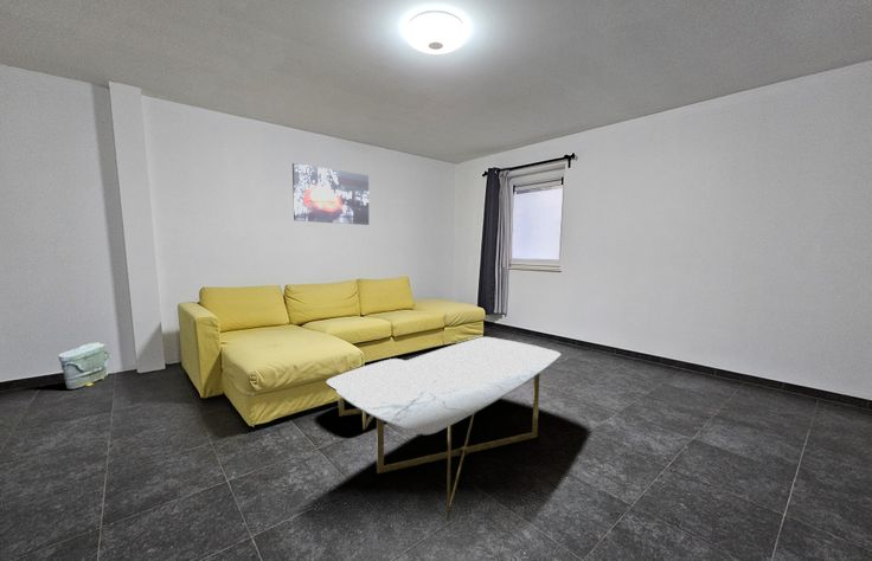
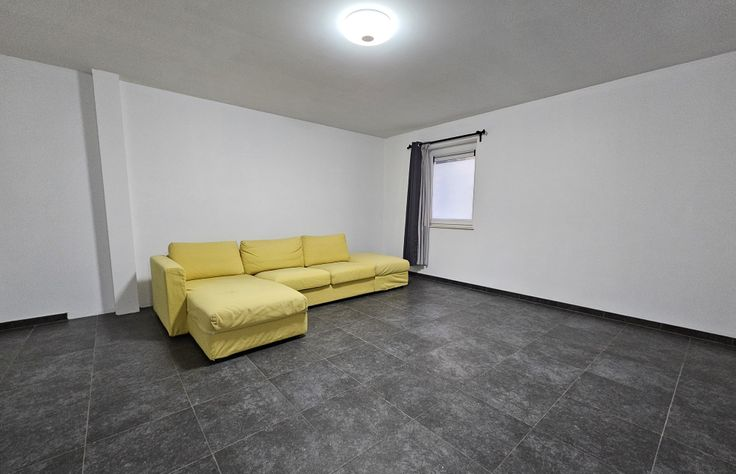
- coffee table (423, 394)
- bag (86, 366)
- wall art (333, 196)
